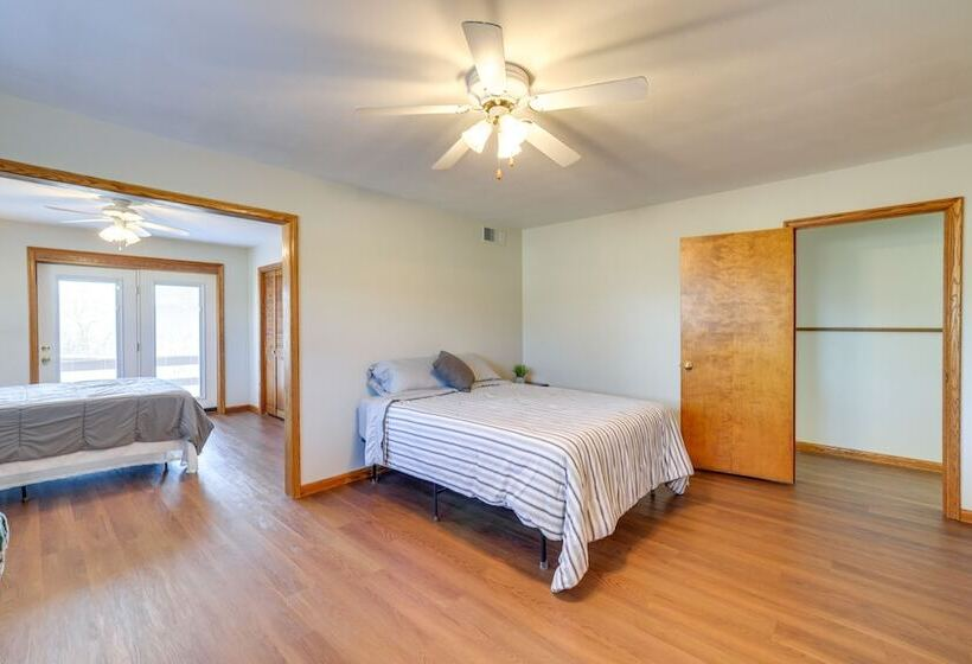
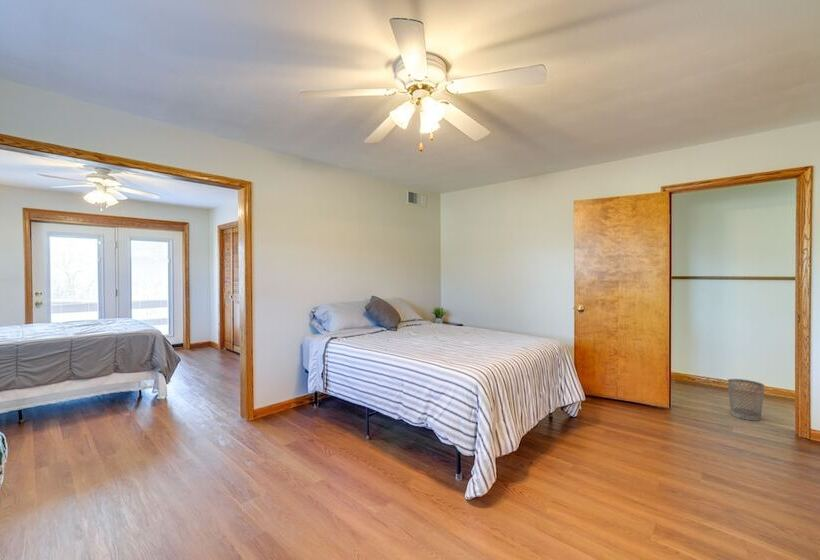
+ wastebasket (745, 399)
